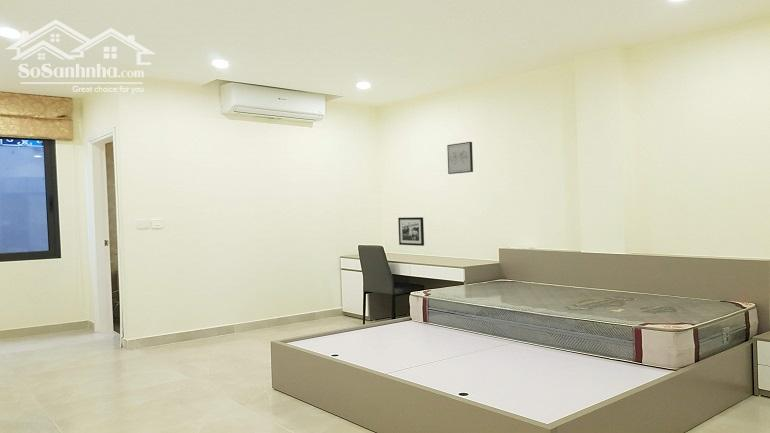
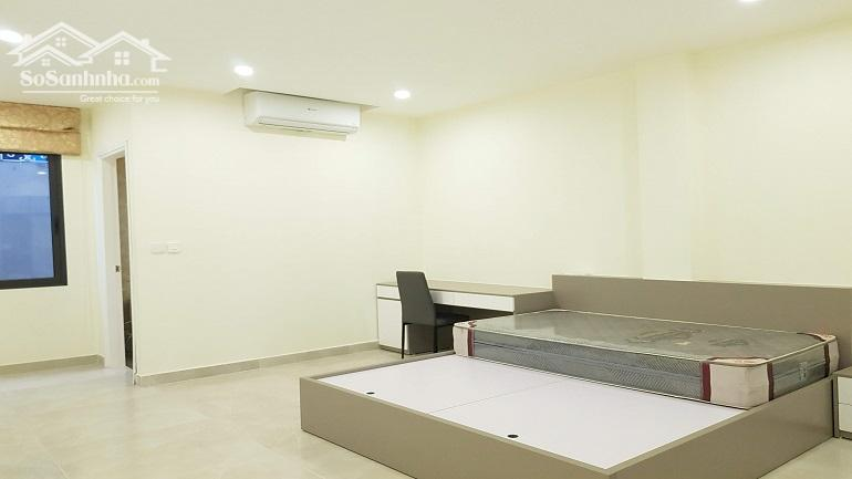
- picture frame (410, 231)
- wall art (459, 158)
